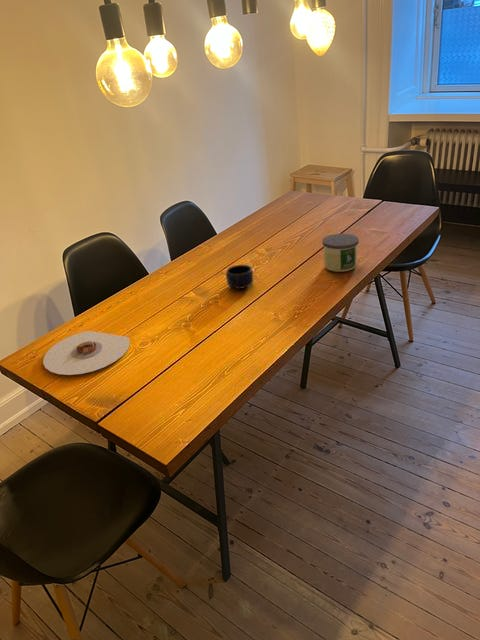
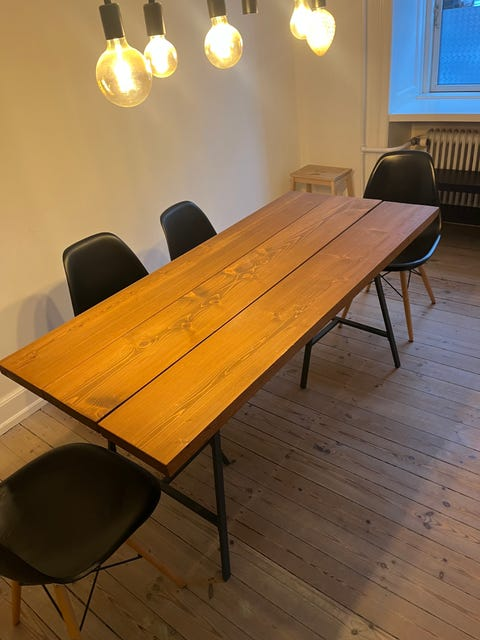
- candle (340, 253)
- plate (86, 347)
- mug (239, 279)
